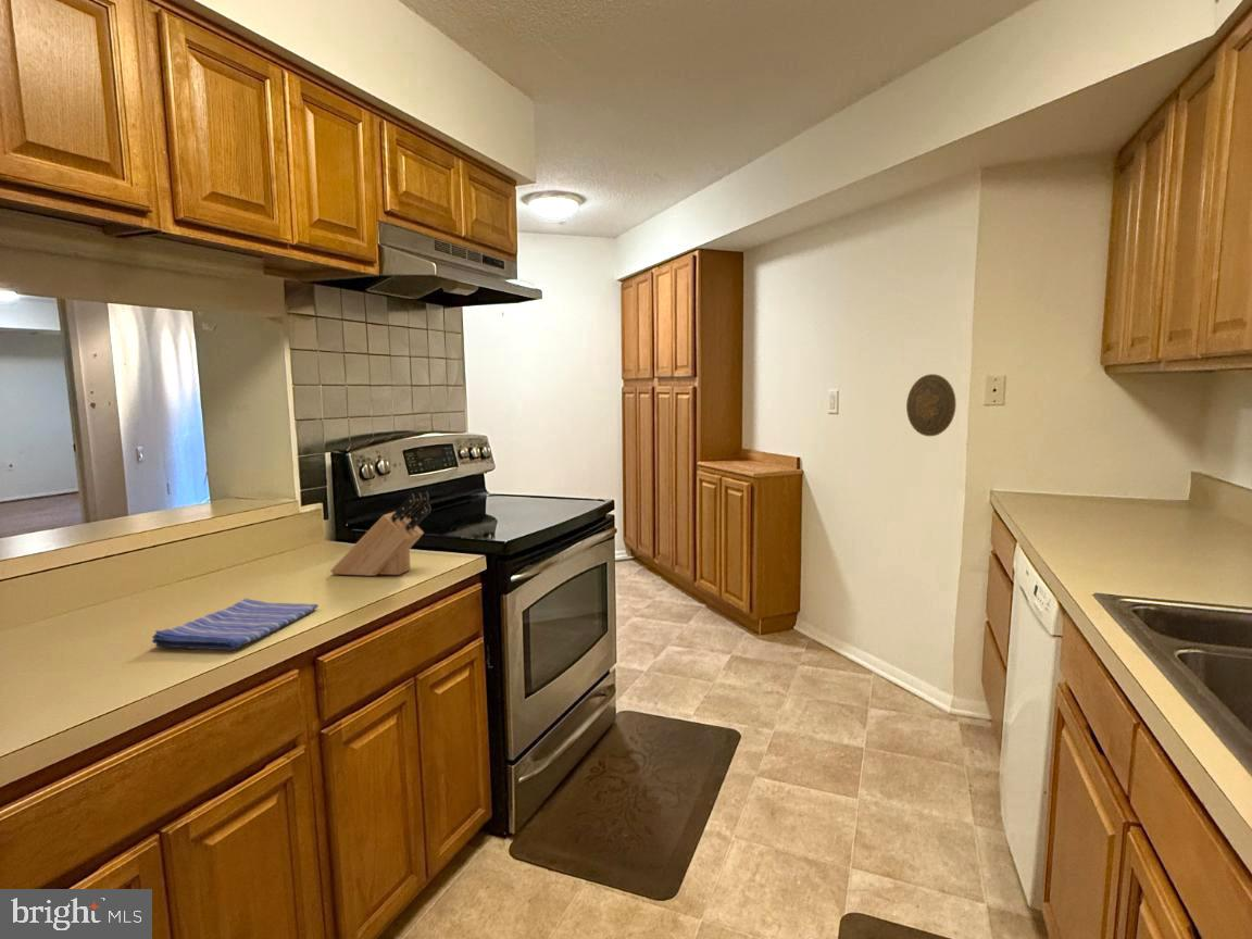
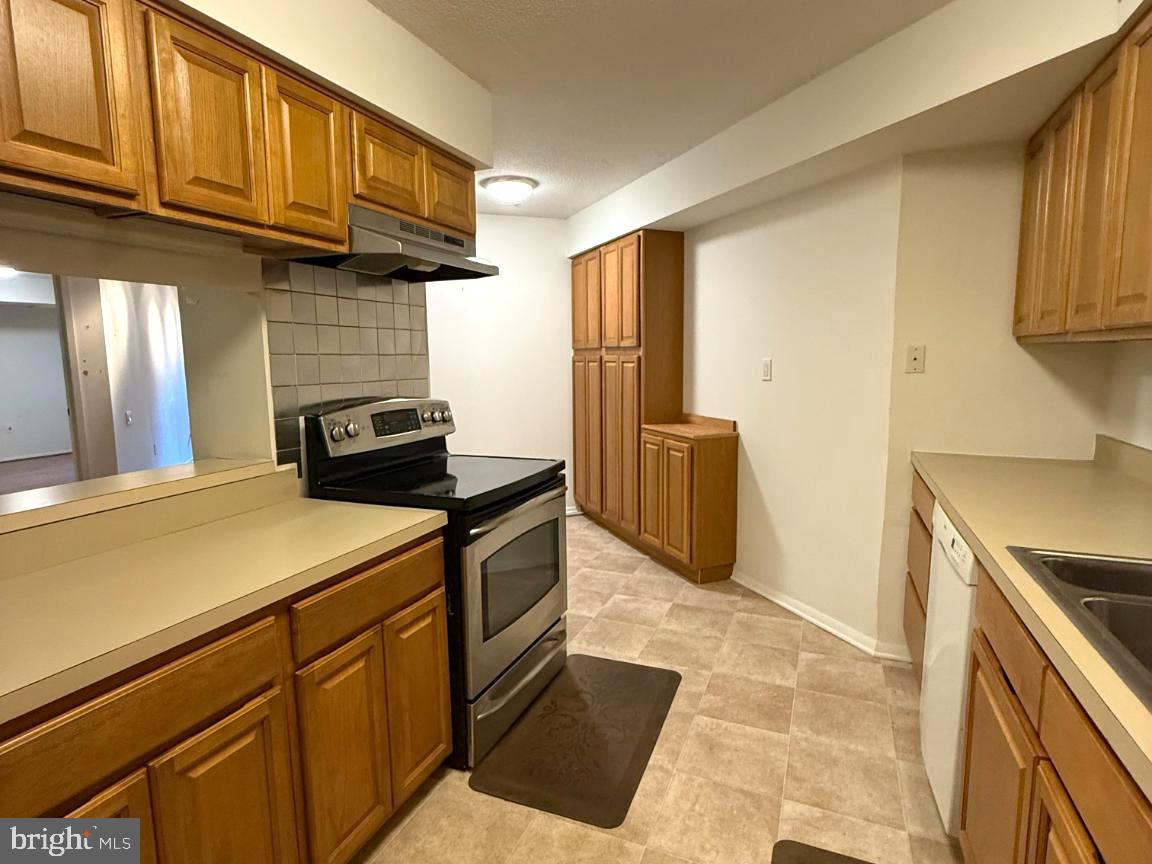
- decorative plate (928, 405)
- dish towel (239, 619)
- knife block (383, 531)
